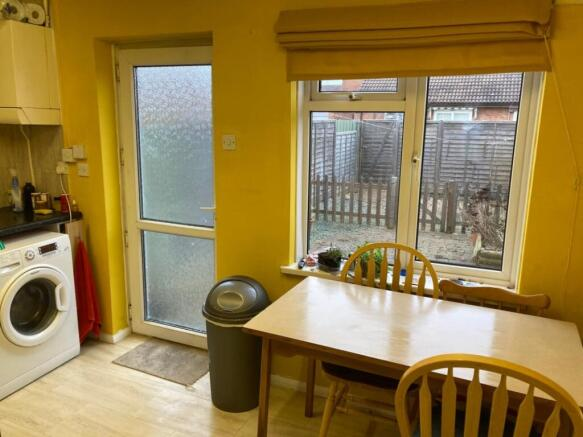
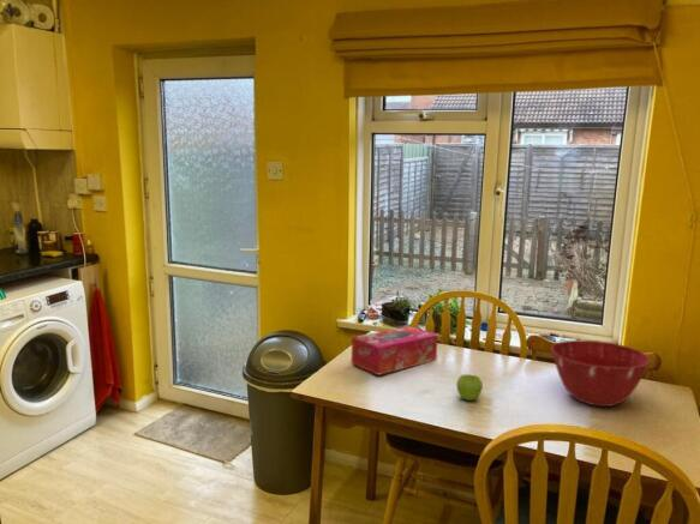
+ fruit (469, 386)
+ mixing bowl (597, 375)
+ tissue box (394, 349)
